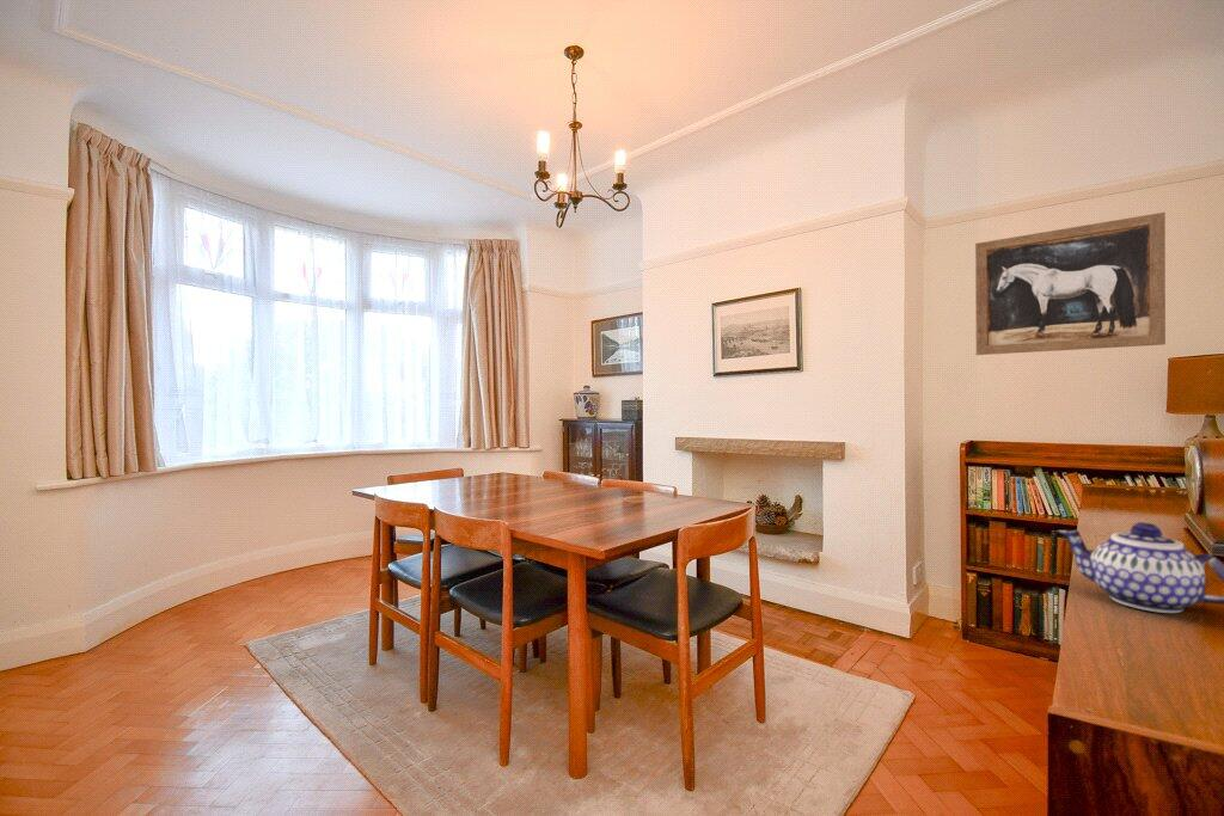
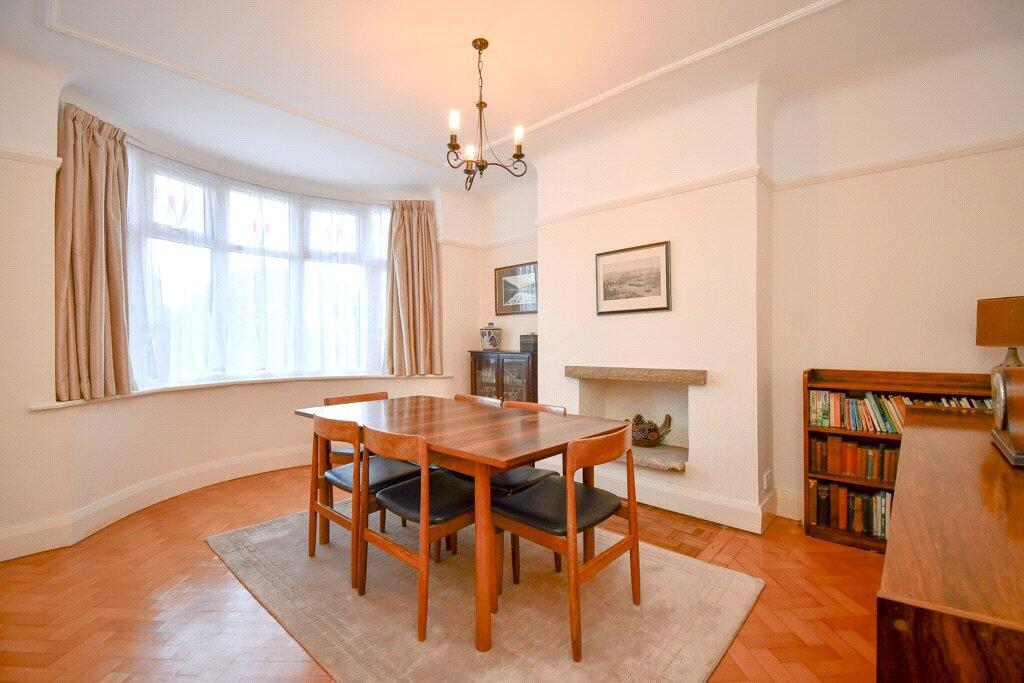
- teapot (1143, 562)
- wall art (1061, 289)
